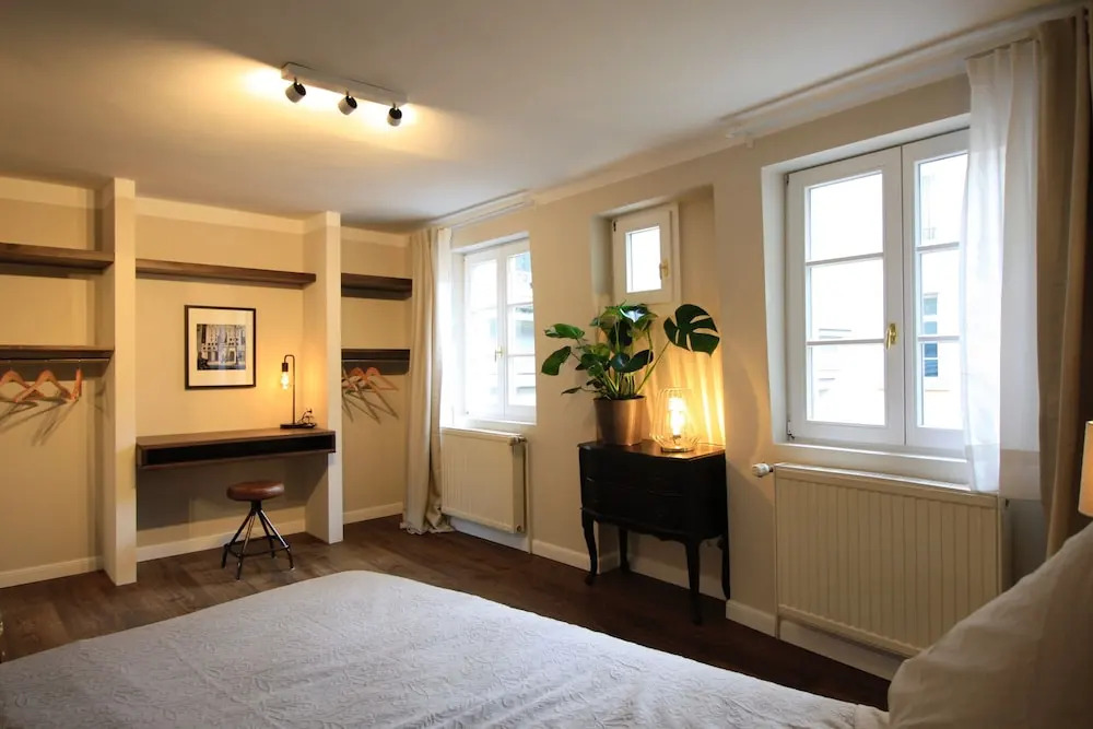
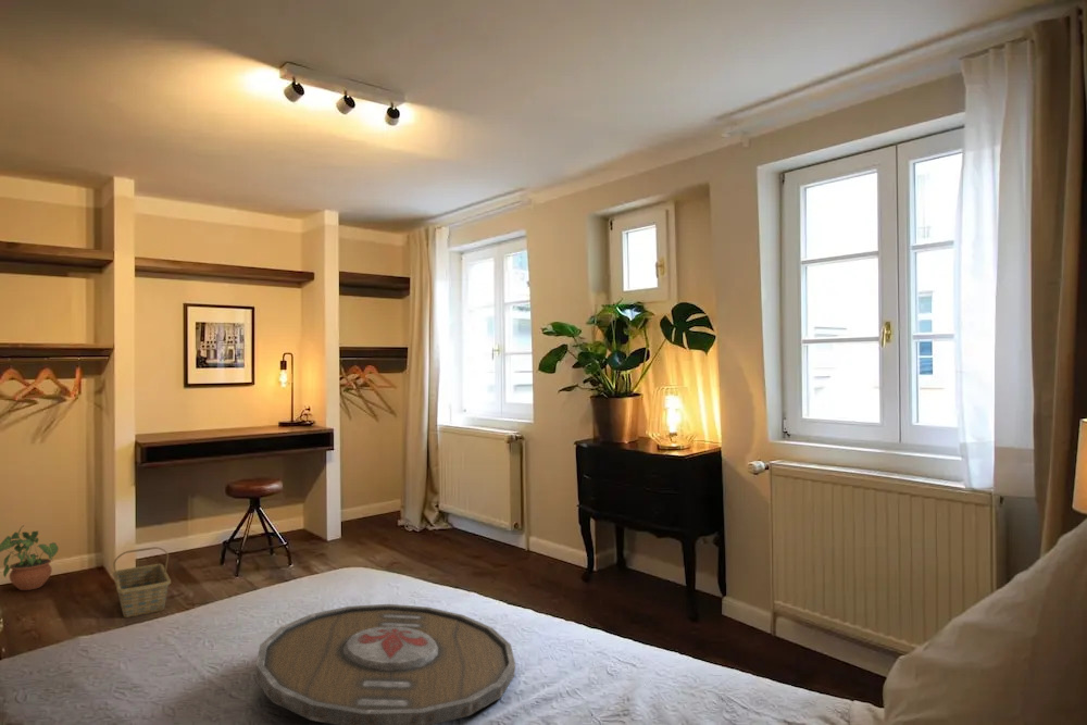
+ serving tray (389, 655)
+ basket (141, 576)
+ potted plant (26, 557)
